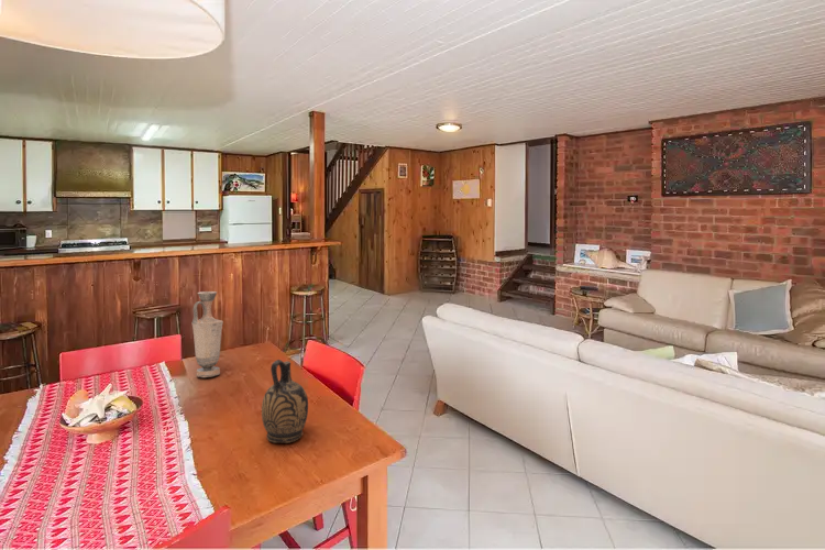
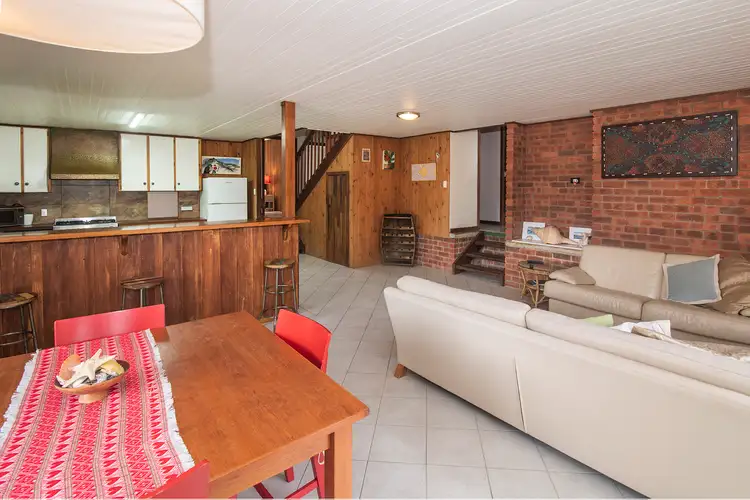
- vase (207, 333)
- ceramic jug (285, 397)
